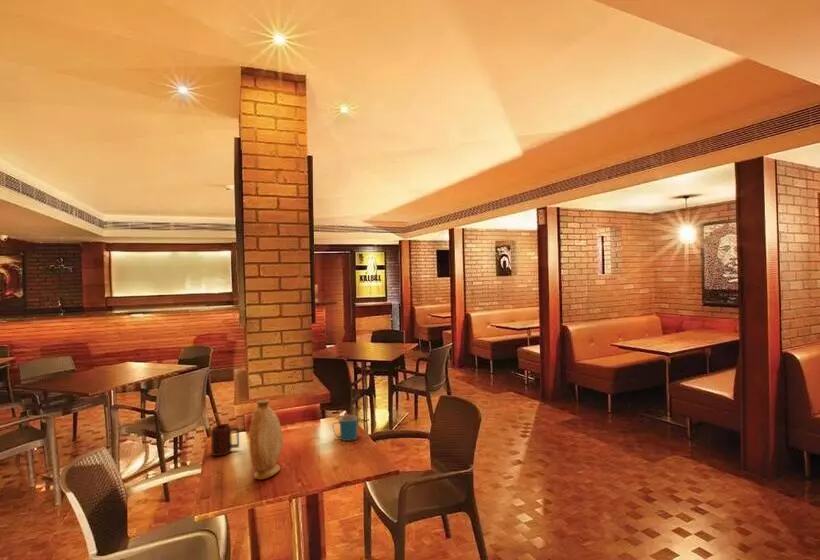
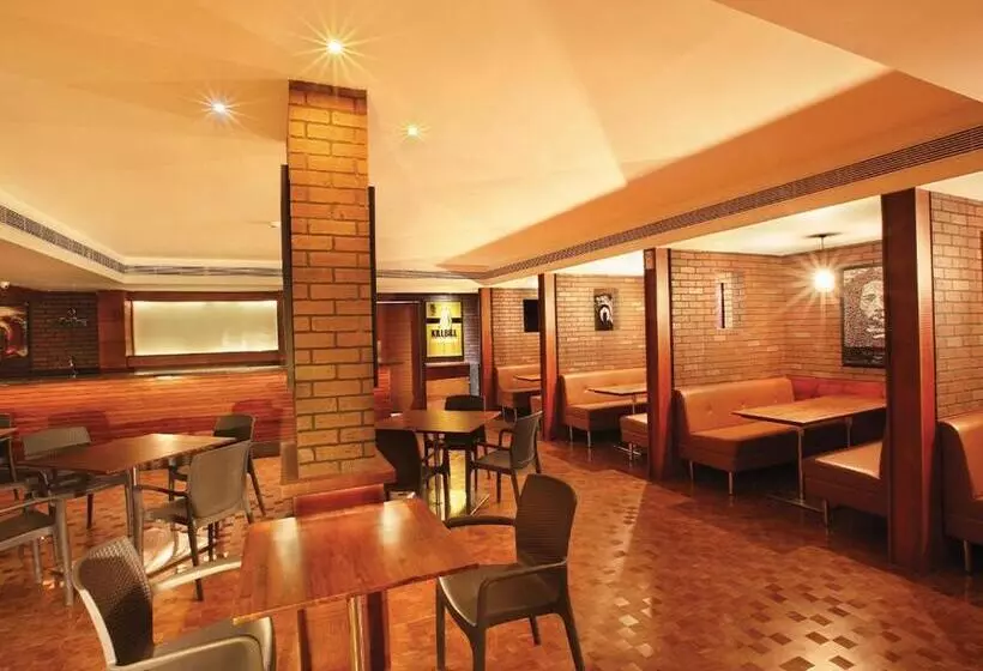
- mug (345, 428)
- vase (266, 436)
- mug (225, 439)
